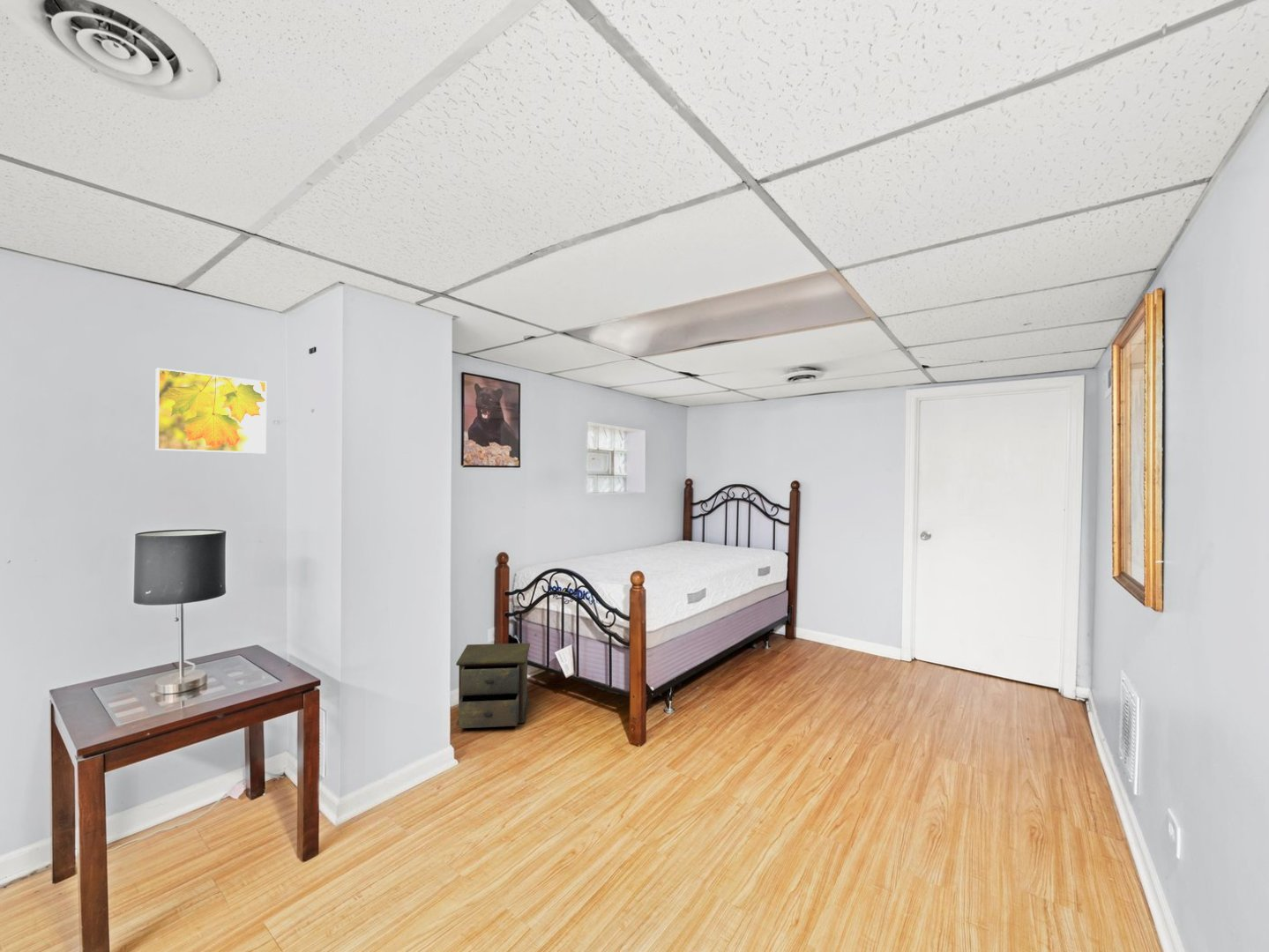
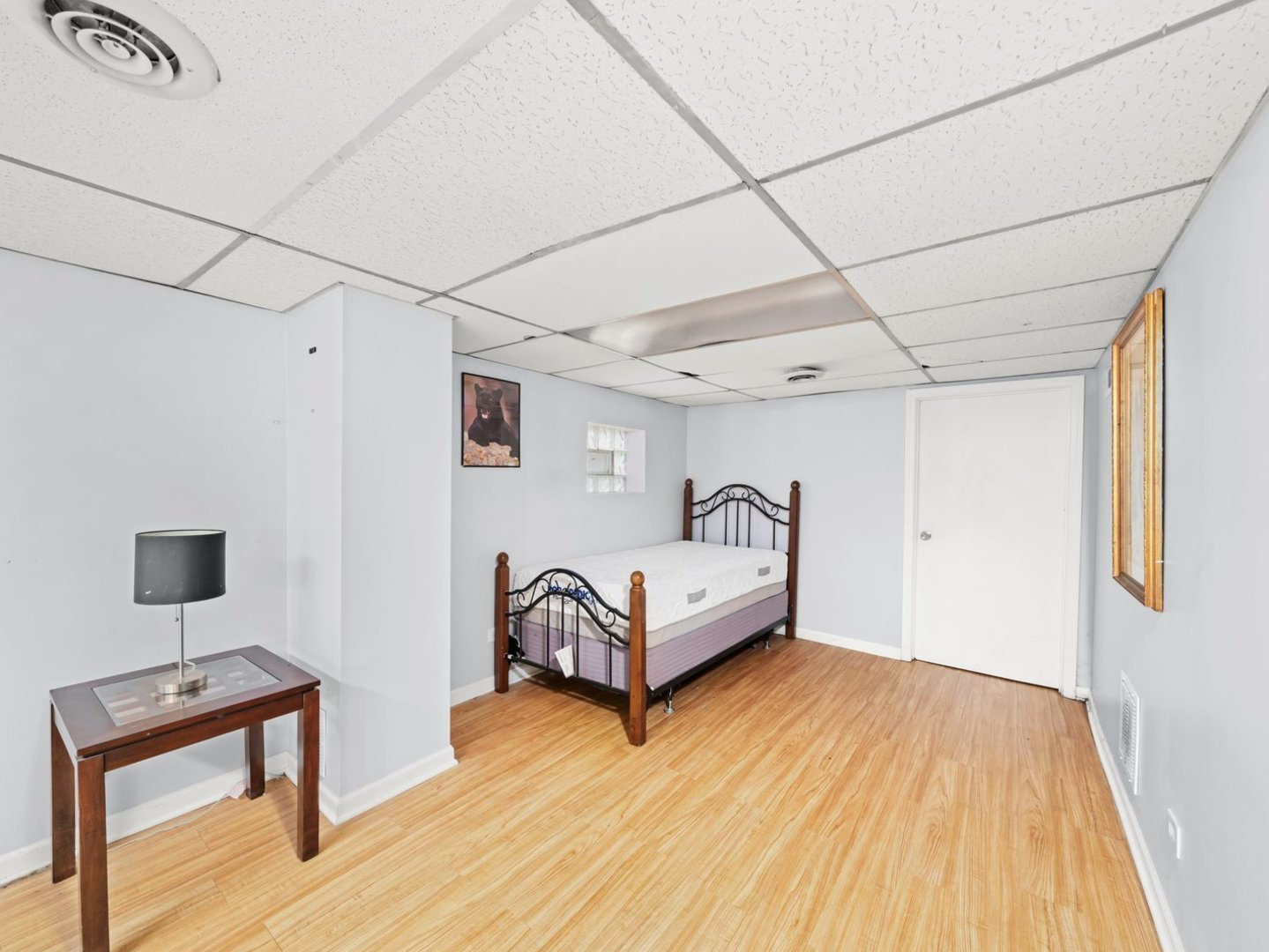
- nightstand (494, 684)
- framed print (214, 413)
